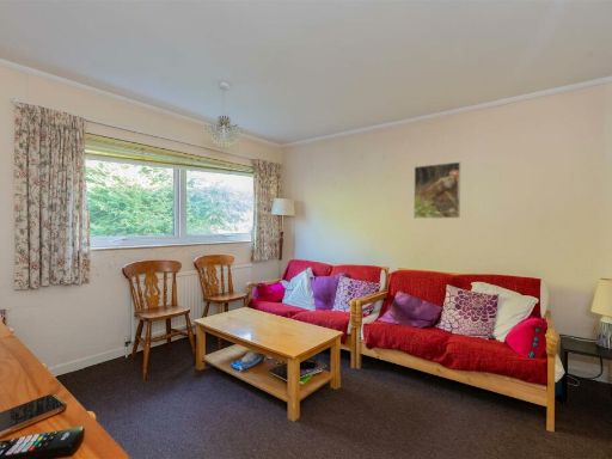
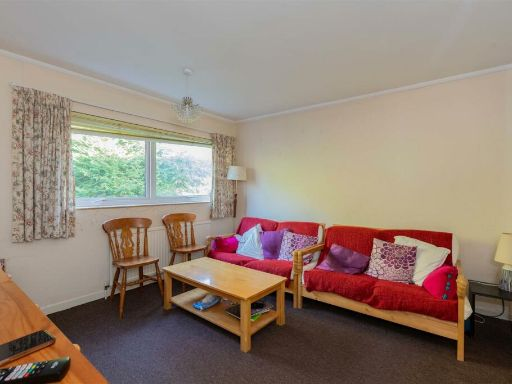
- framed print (436, 191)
